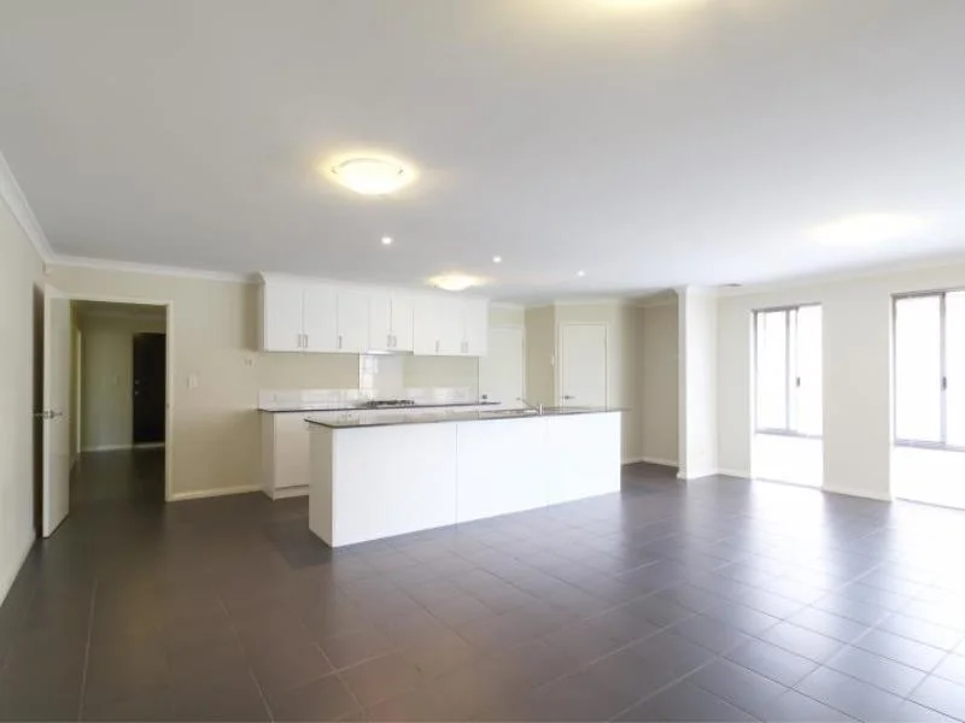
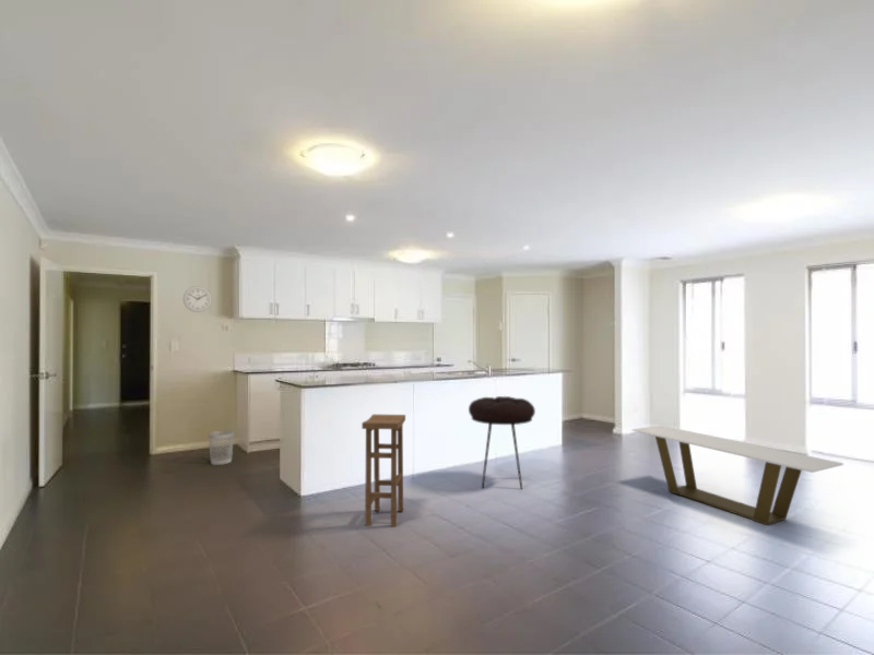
+ stool (489, 439)
+ bar stool (378, 467)
+ coffee table (716, 495)
+ wall clock (198, 299)
+ wastebasket (221, 448)
